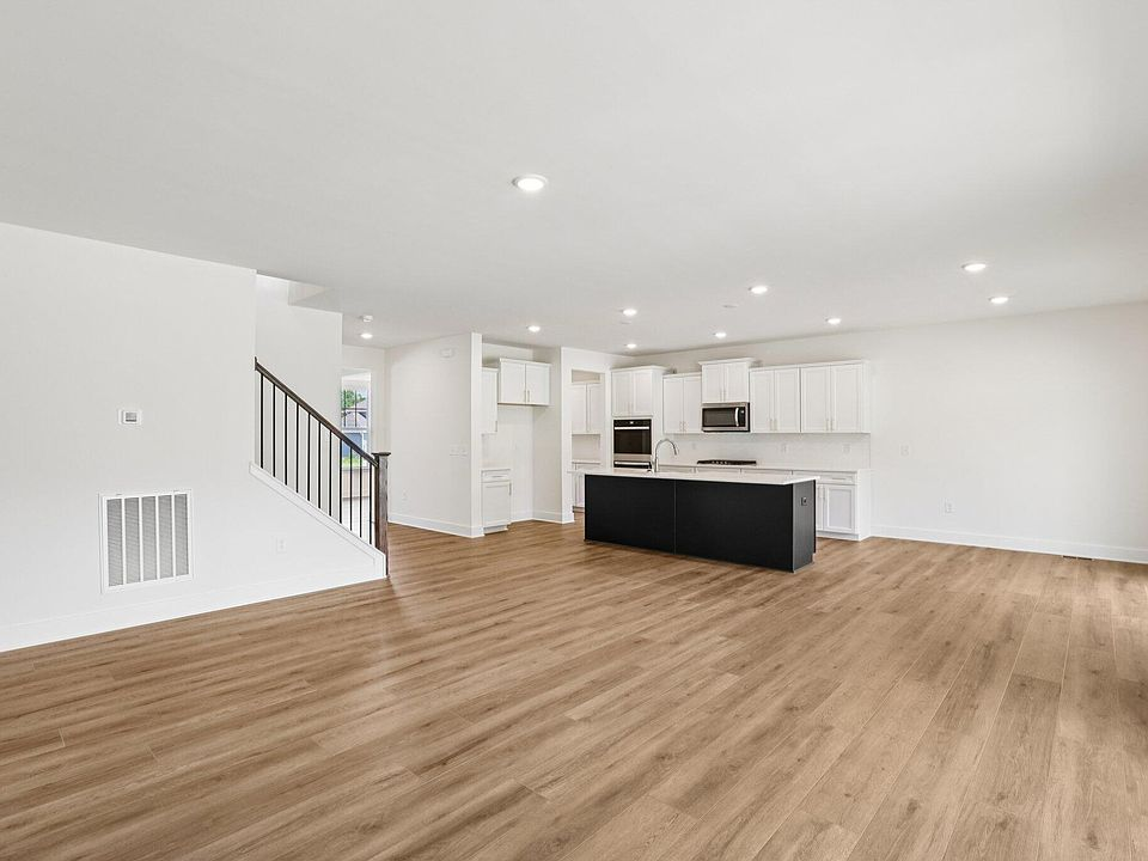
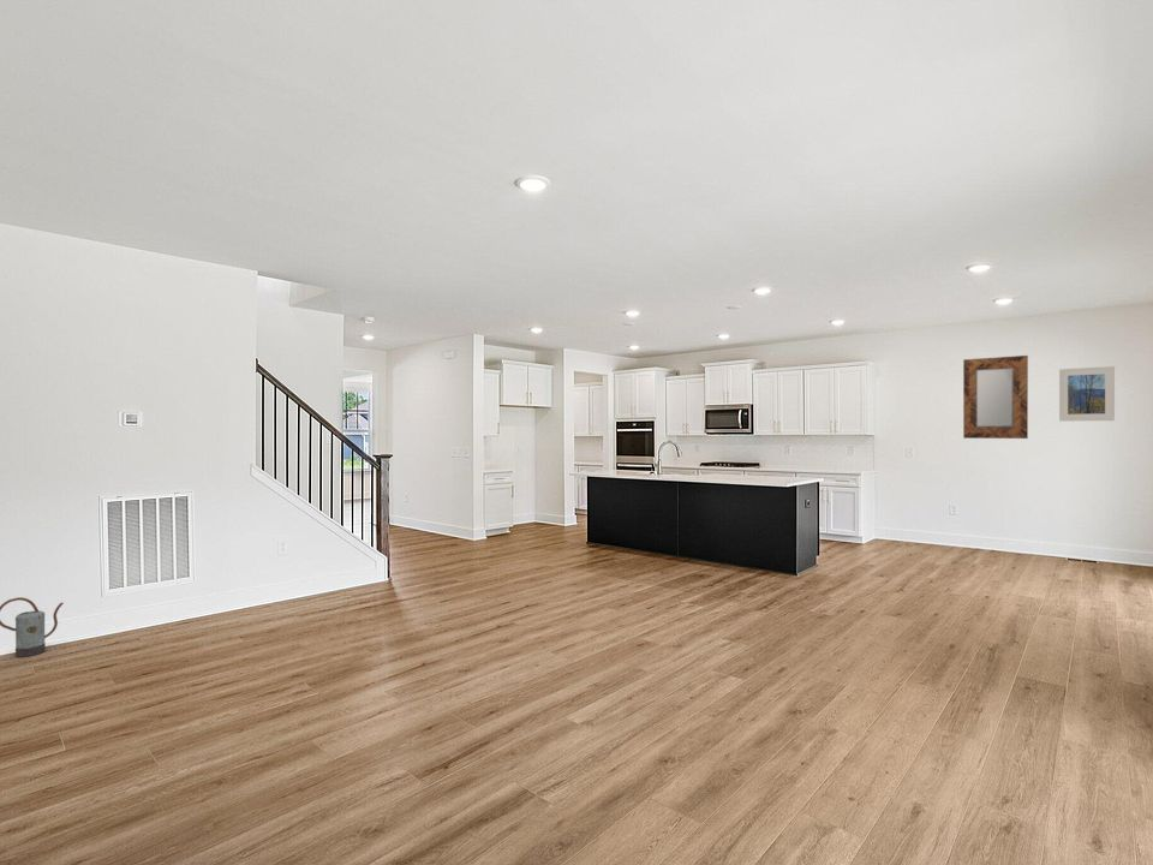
+ watering can (30, 624)
+ home mirror (994, 398)
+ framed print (1086, 394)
